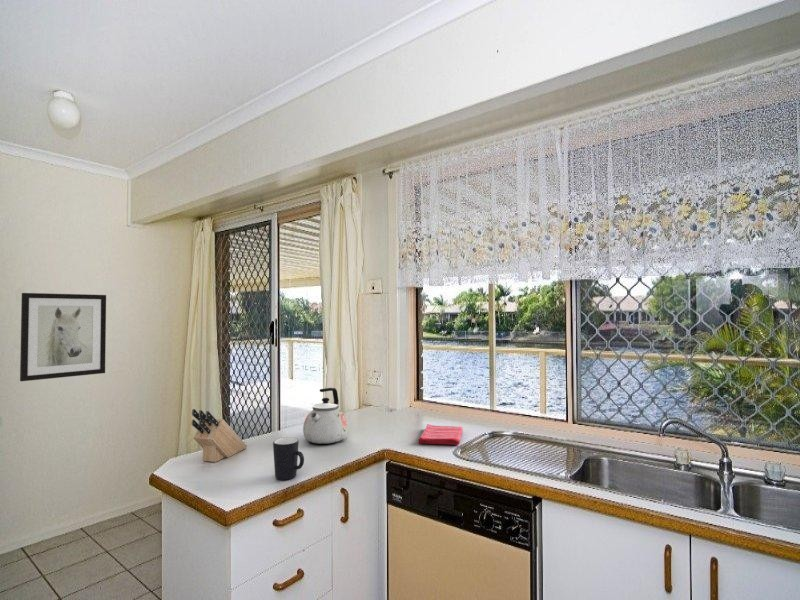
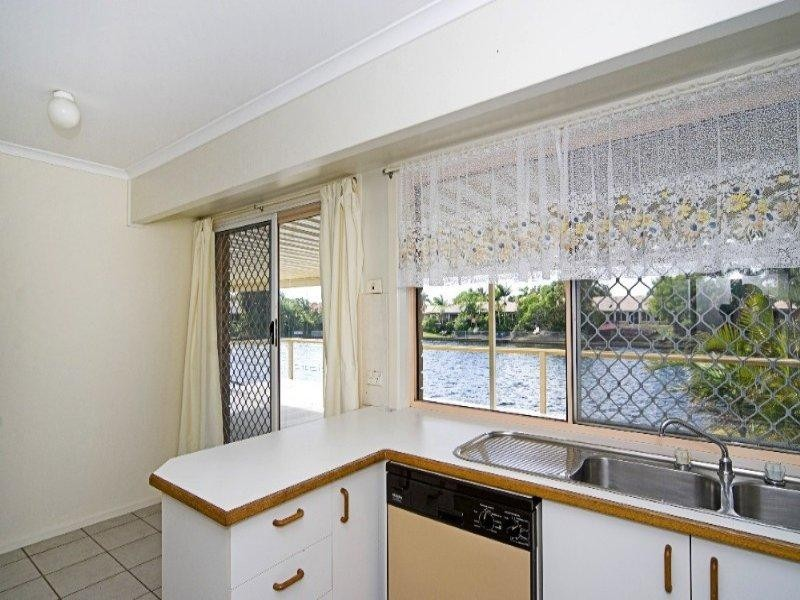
- dish towel (441, 433)
- kettle (325, 414)
- knife block (218, 430)
- wall art (65, 335)
- mug (289, 459)
